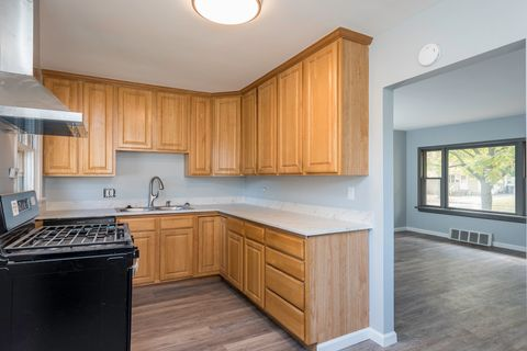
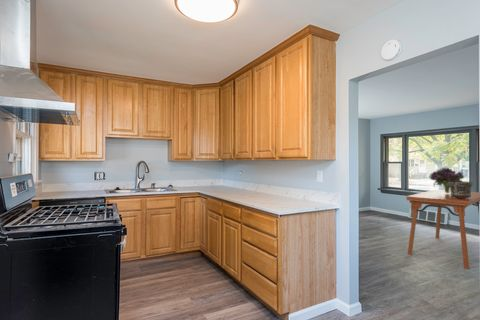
+ cup (460, 189)
+ dining table (440, 220)
+ bouquet (447, 180)
